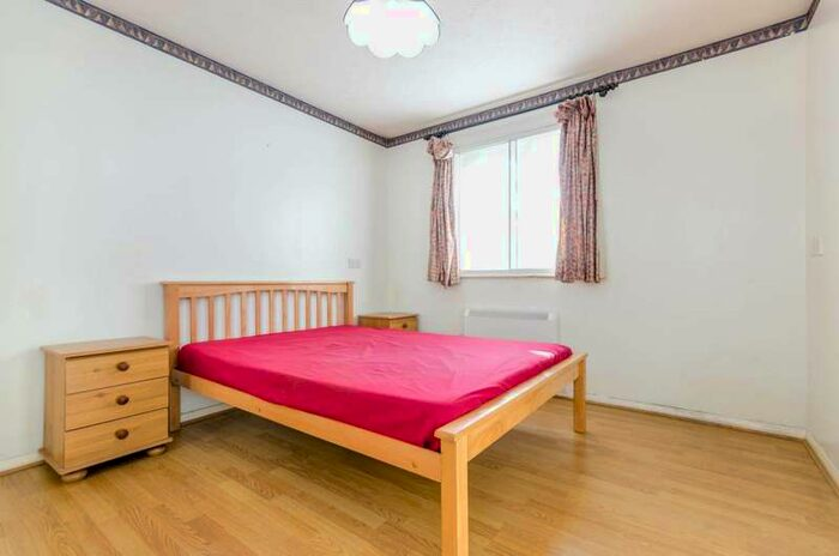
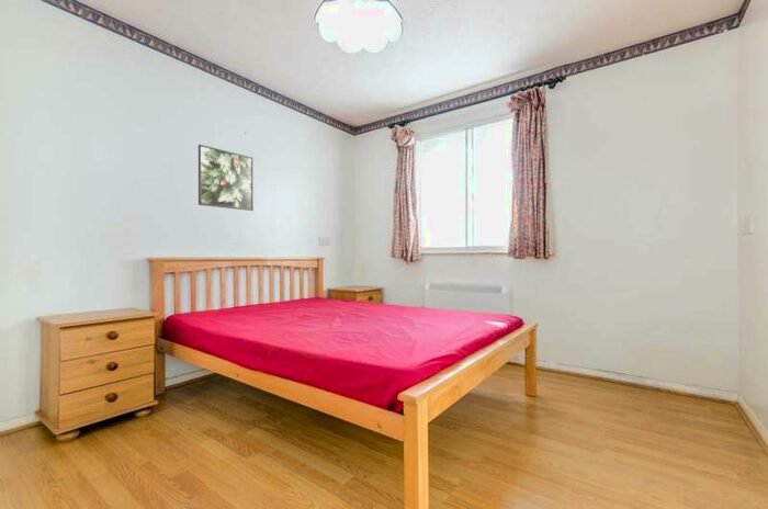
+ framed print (227, 179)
